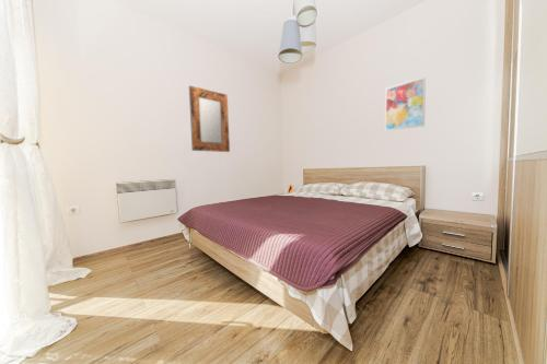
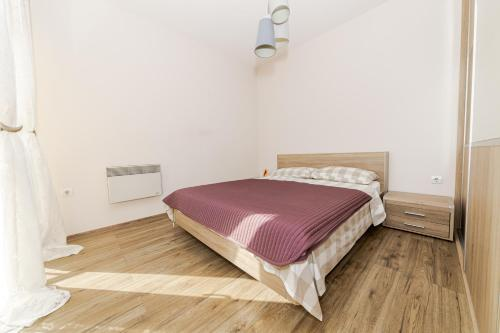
- home mirror (210, 120)
- wall art (404, 106)
